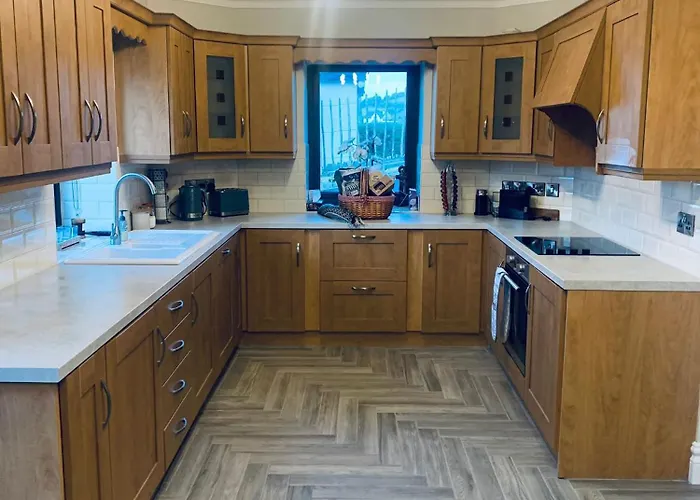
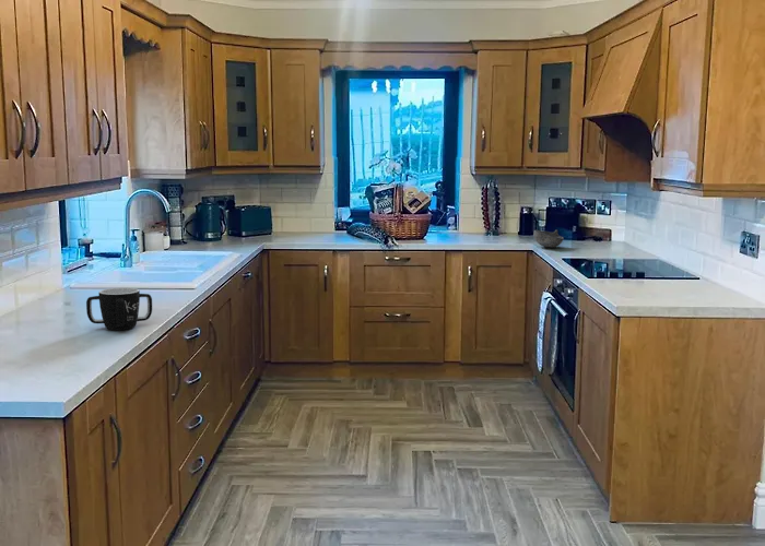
+ mug (119, 309)
+ bowl (548, 238)
